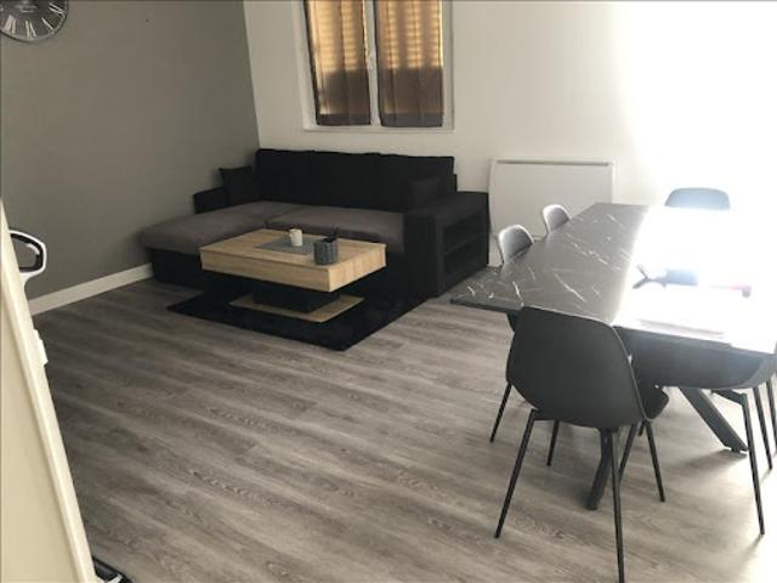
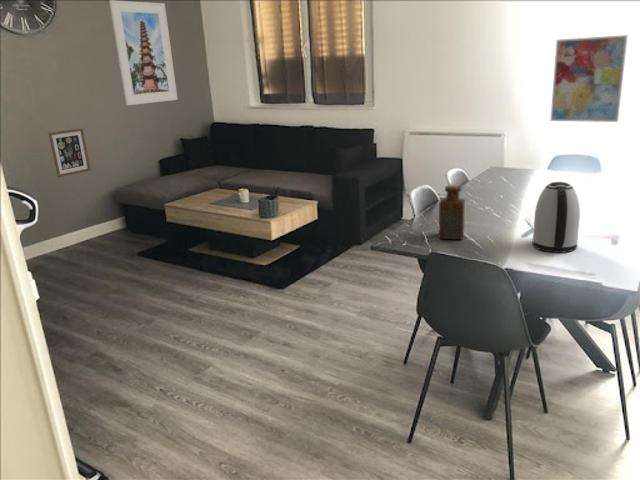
+ wall art (587, 80)
+ wall art (70, 152)
+ kettle (558, 216)
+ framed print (145, 53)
+ bottle (452, 211)
